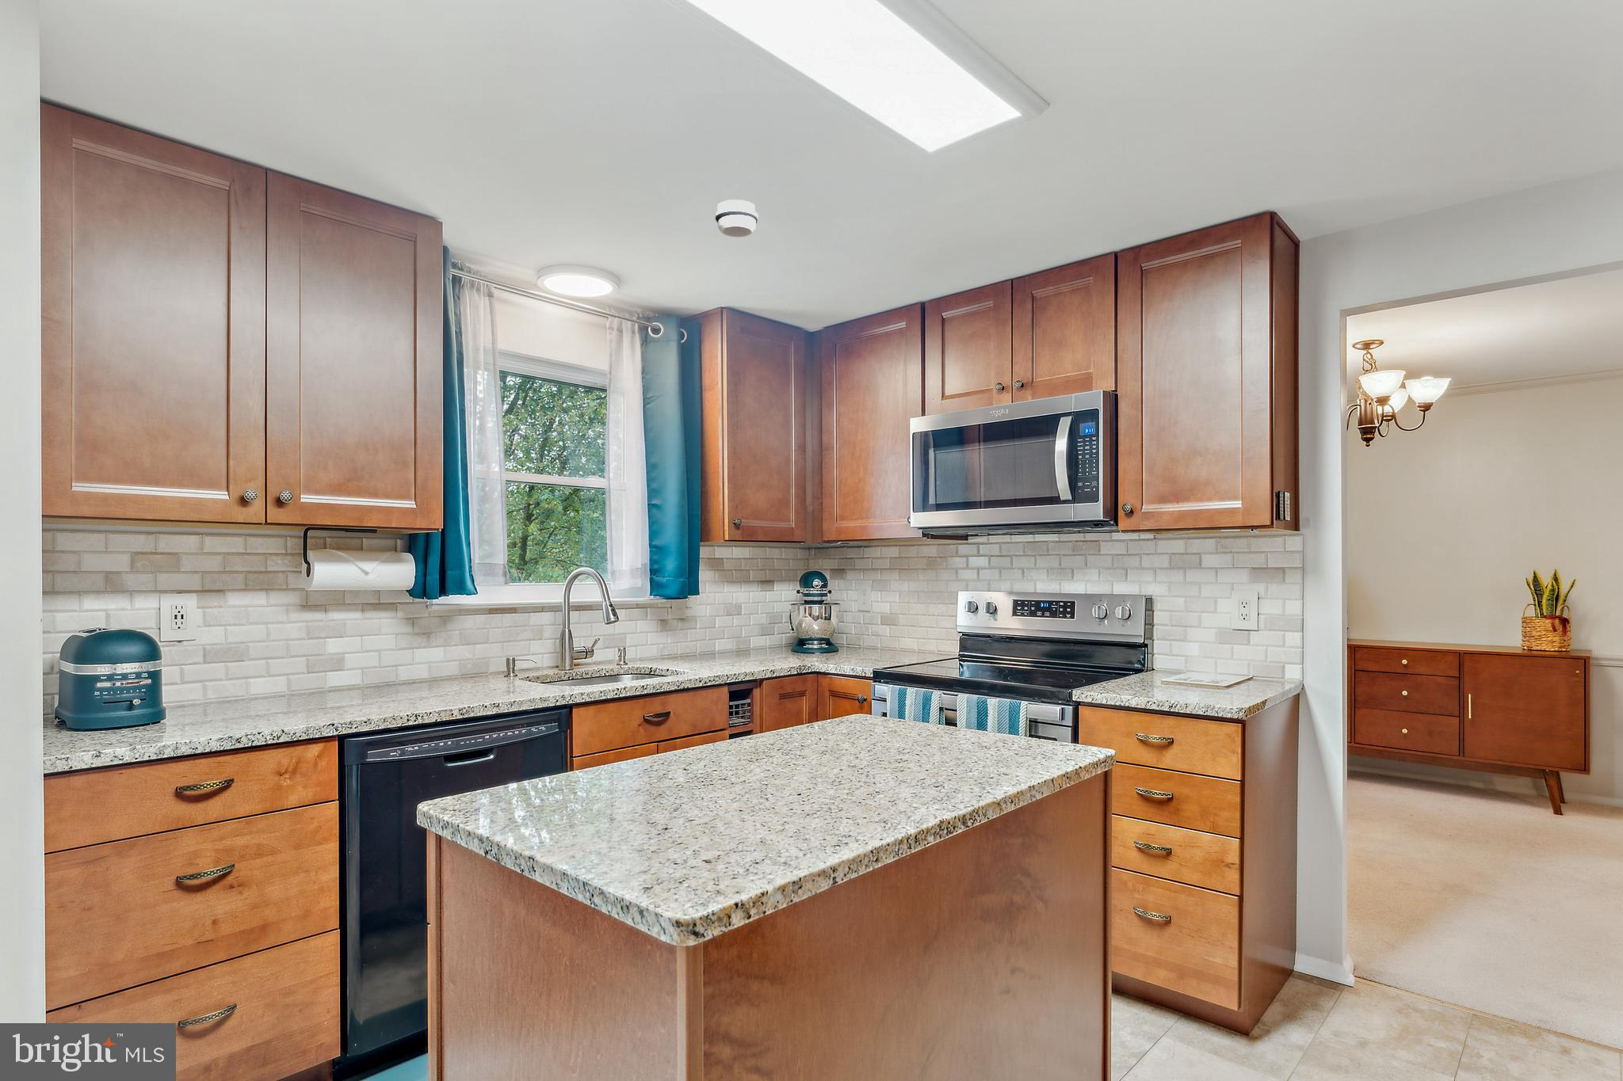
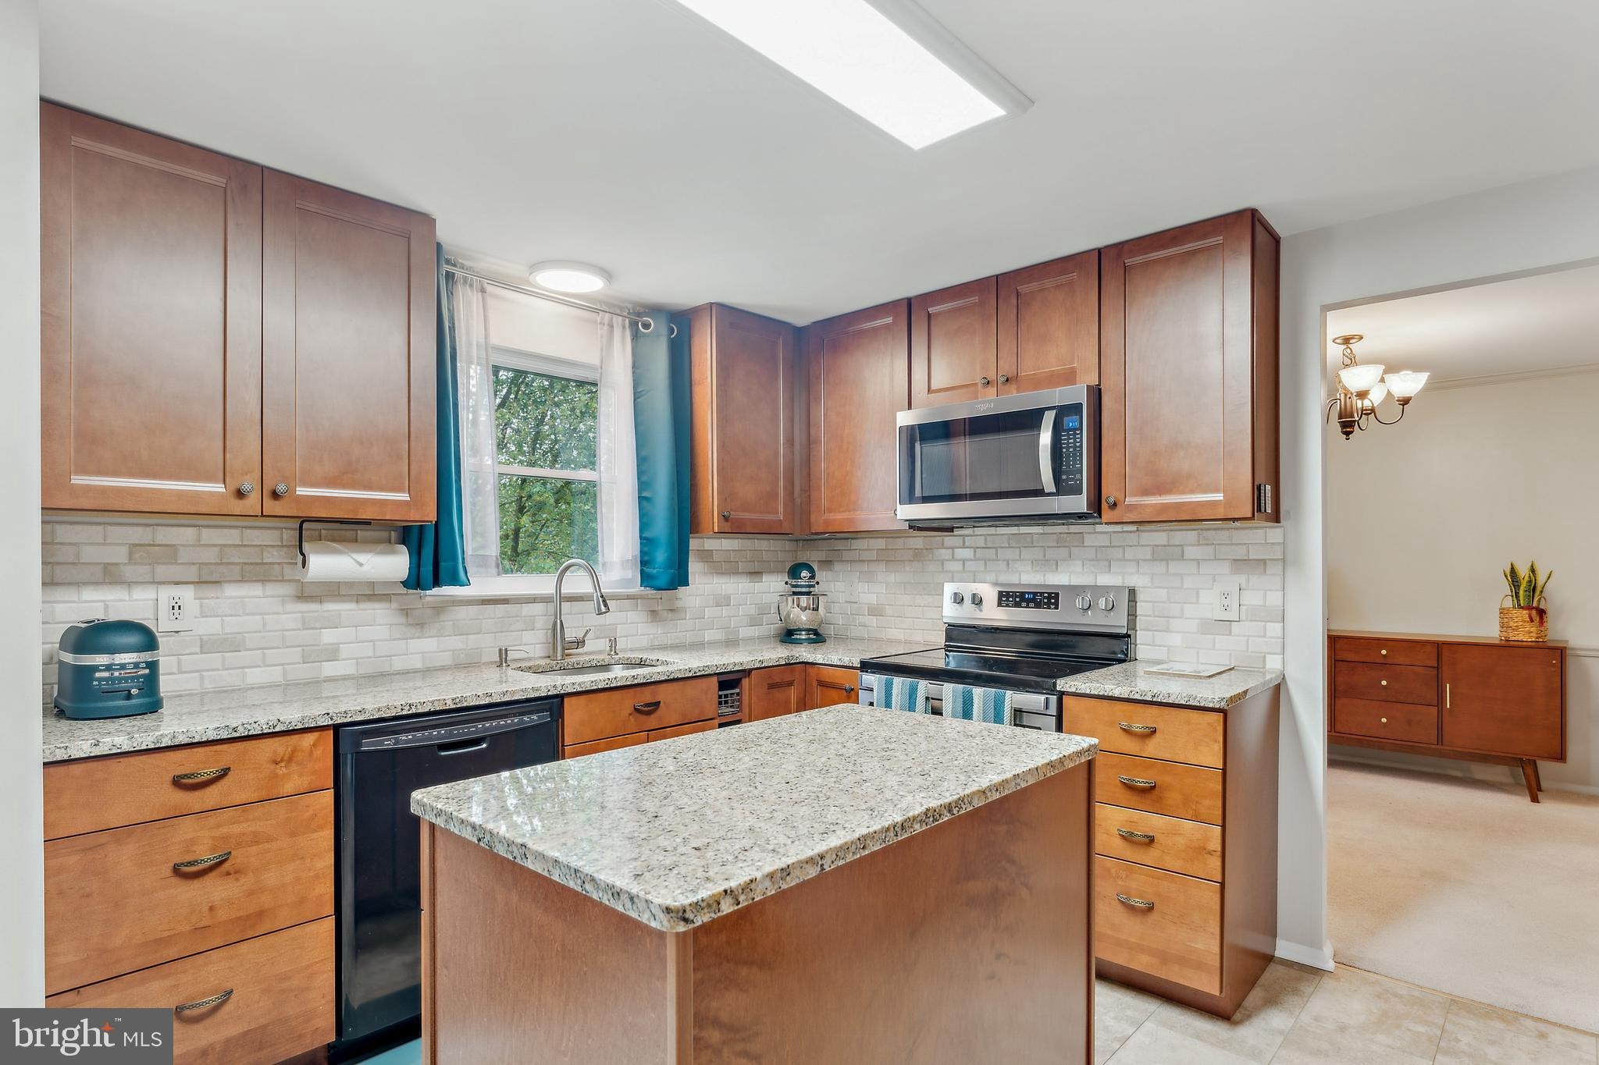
- smoke detector (736, 218)
